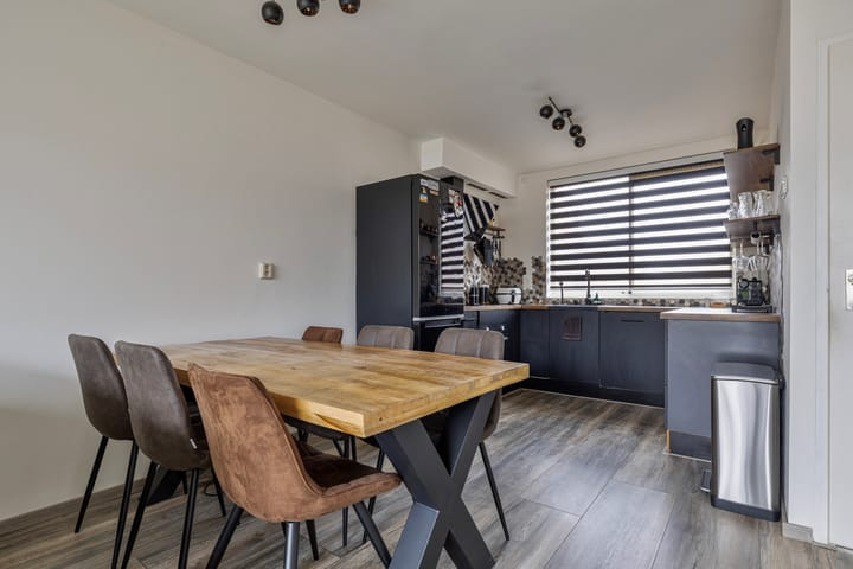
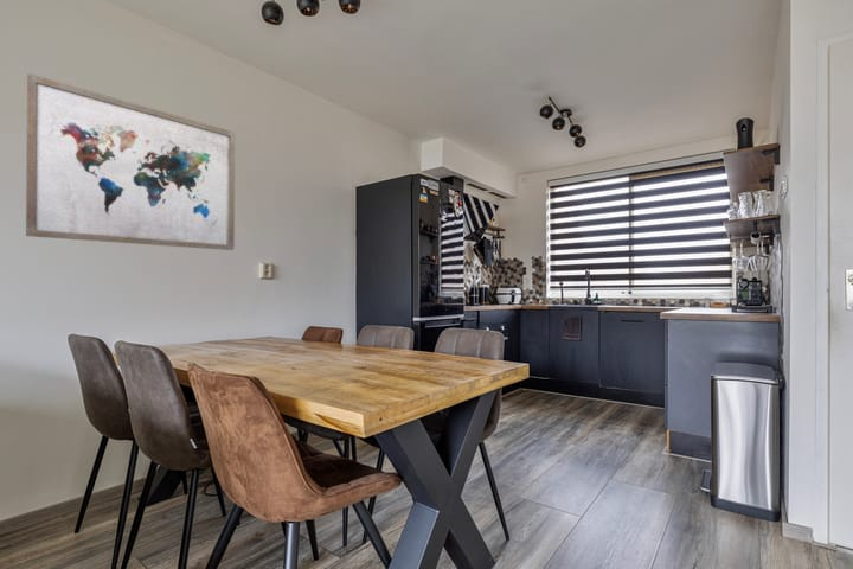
+ wall art (147, 175)
